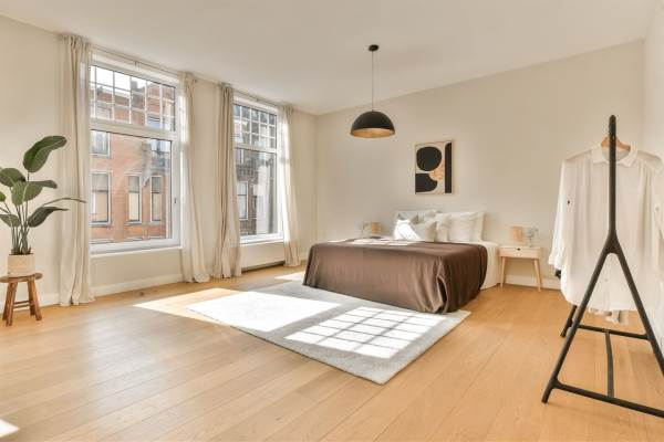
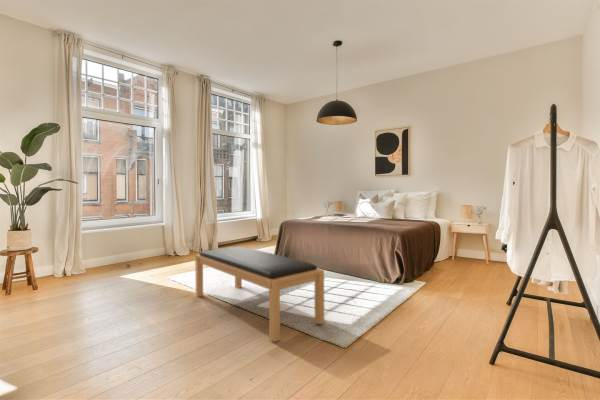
+ bench (252, 281)
